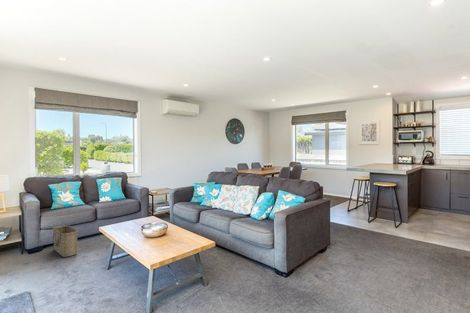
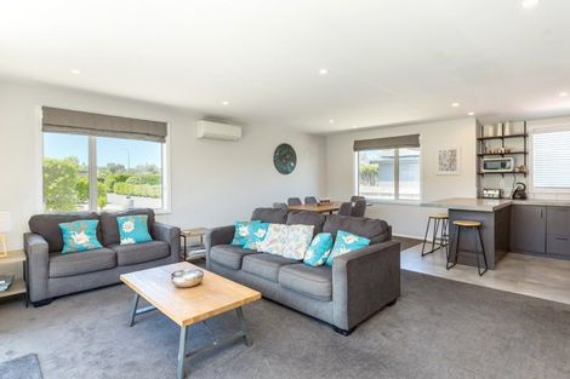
- basket (65, 240)
